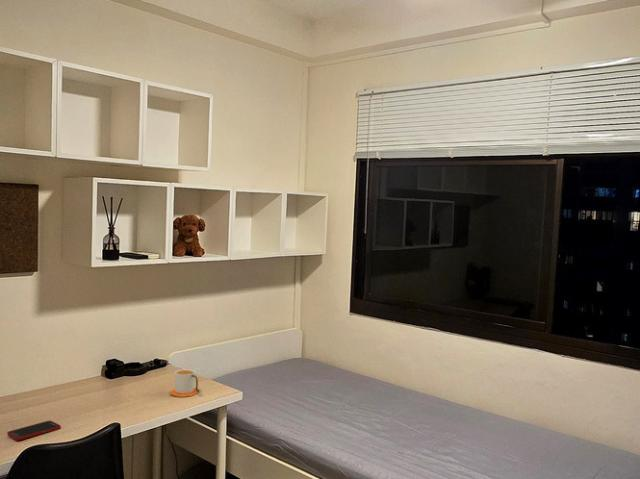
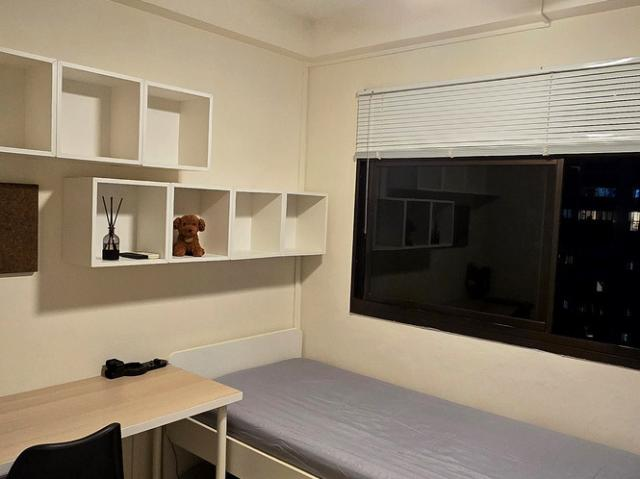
- mug (184, 382)
- cell phone (34, 430)
